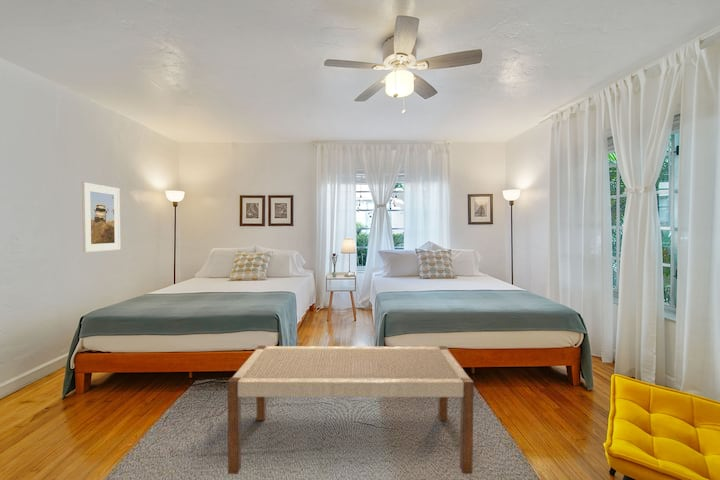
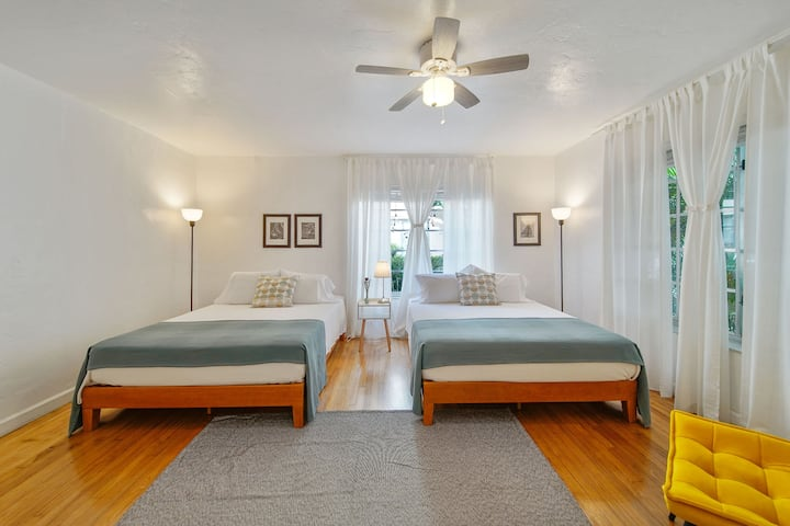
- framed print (102, 218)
- bench (351, 396)
